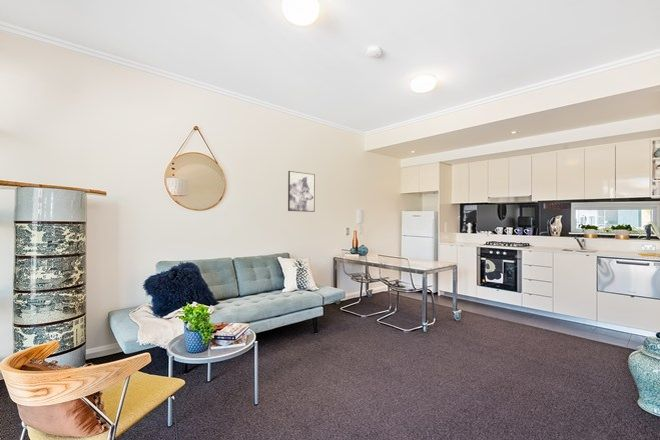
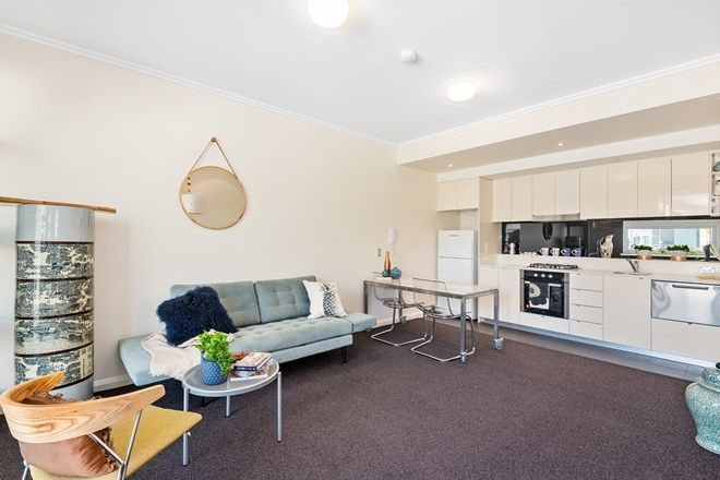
- wall art (301, 192)
